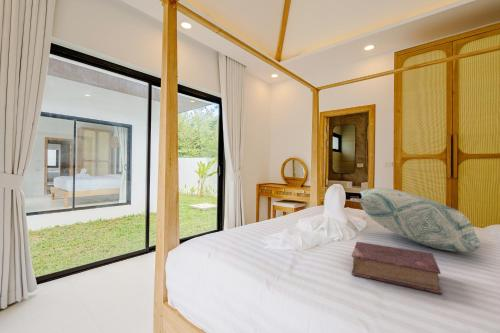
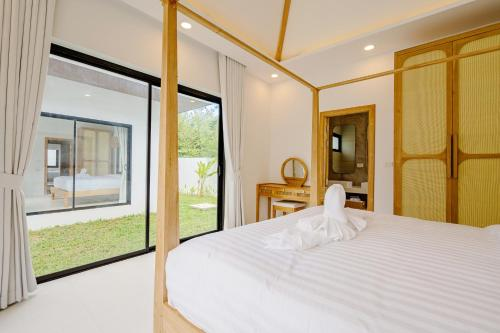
- book (392, 263)
- decorative pillow (404, 214)
